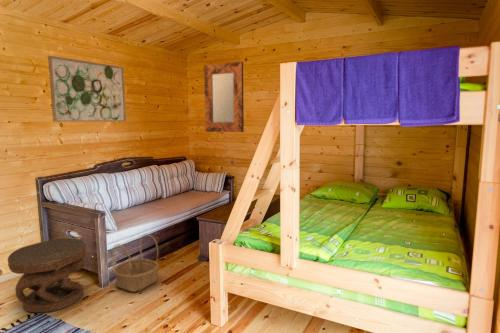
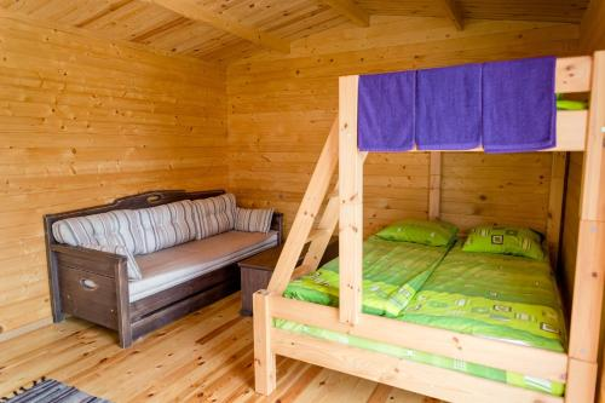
- basket (135, 262)
- carved stool (52, 274)
- wall art (91, 92)
- home mirror (223, 98)
